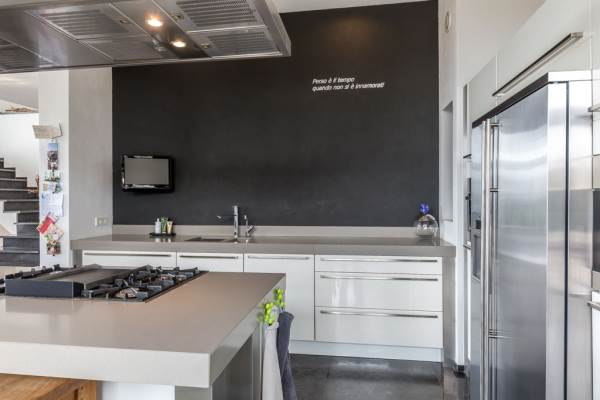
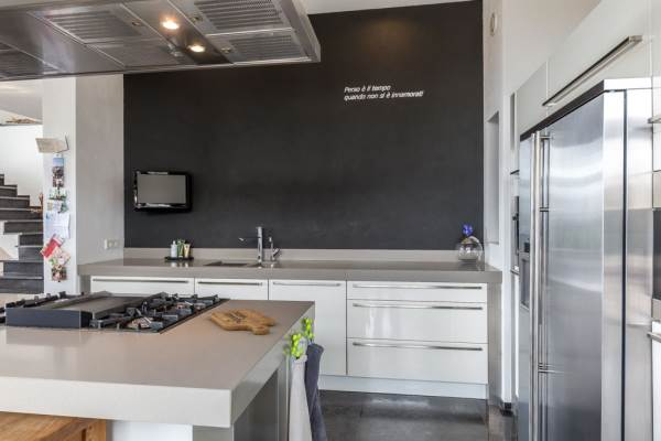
+ cutting board (245, 321)
